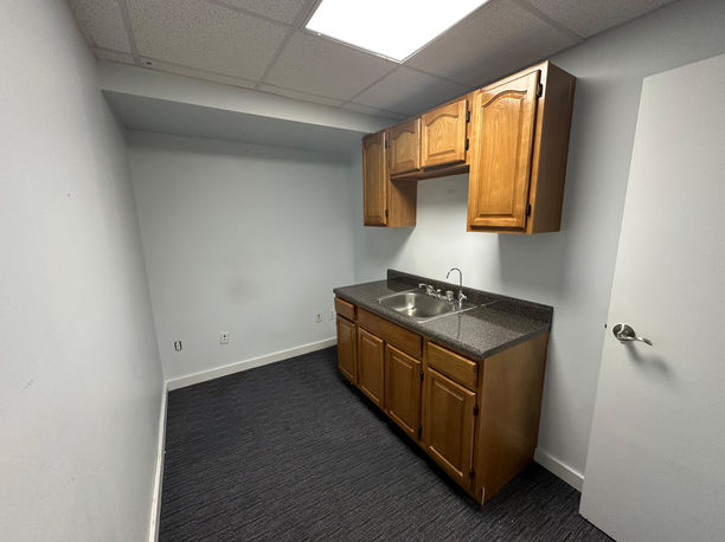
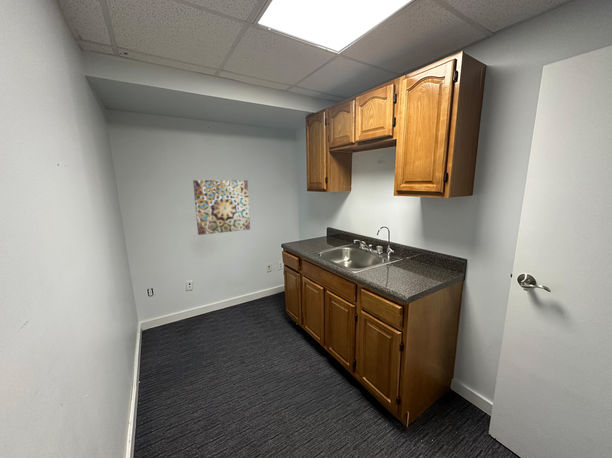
+ wall art (223, 206)
